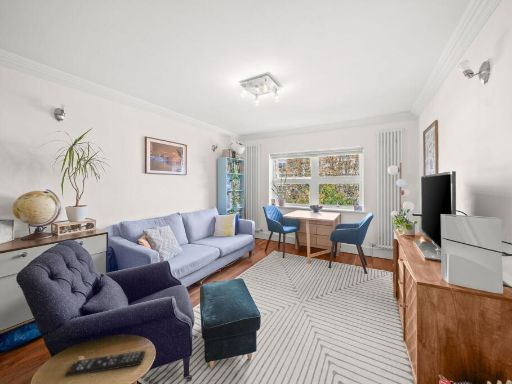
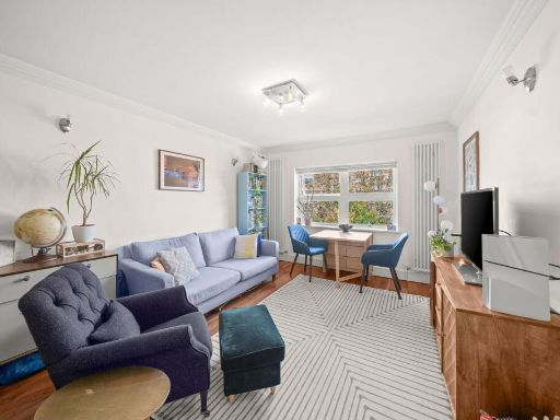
- remote control (107, 362)
